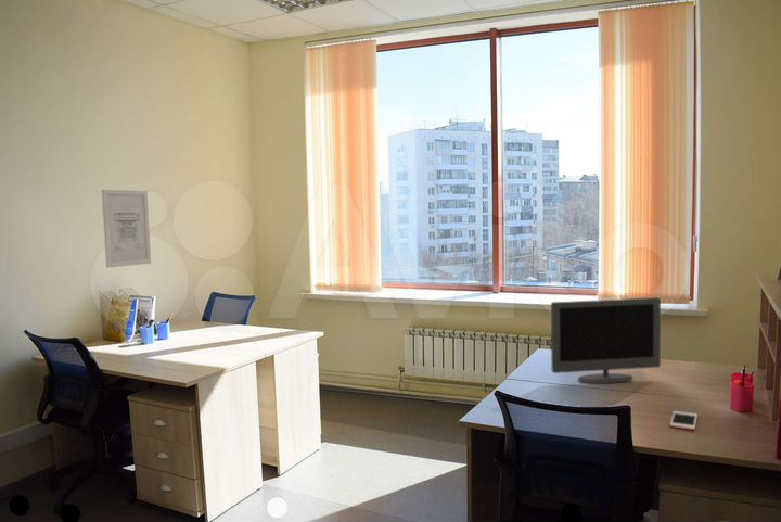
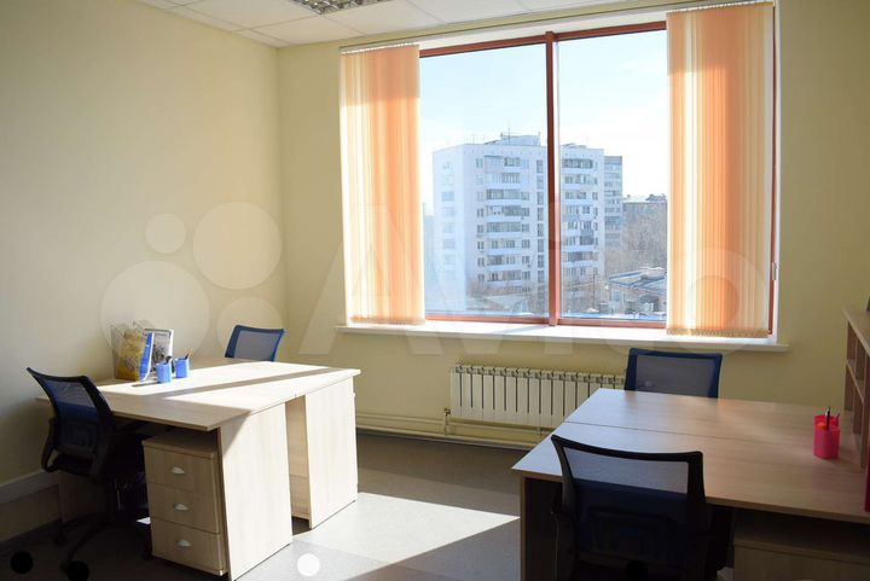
- cell phone (683, 420)
- monitor (605, 340)
- wall art (127, 228)
